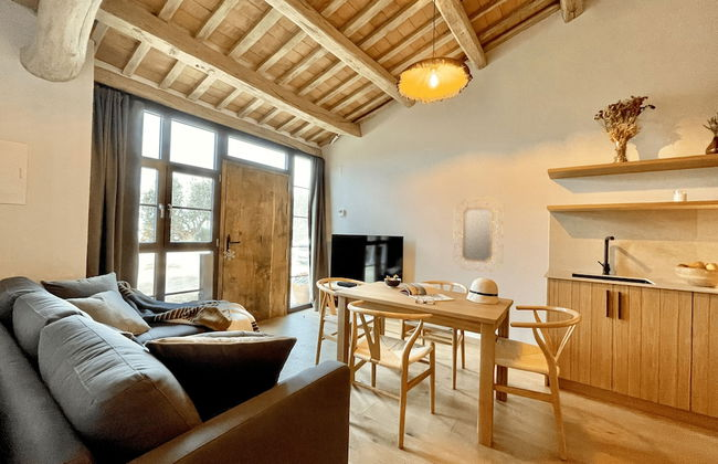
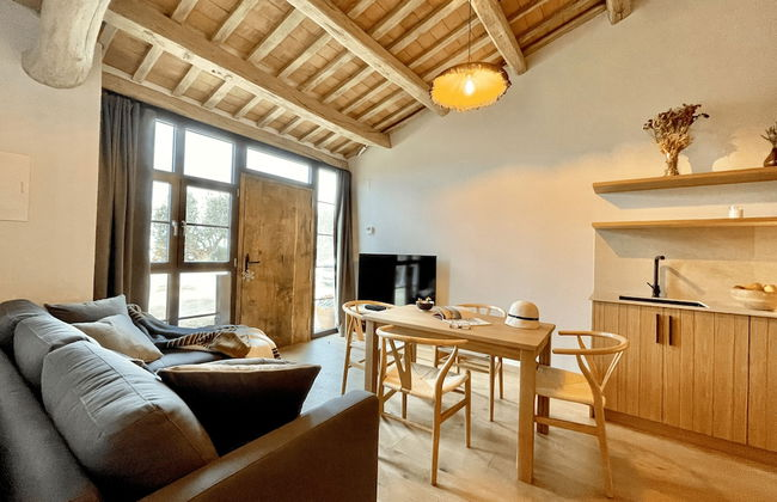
- home mirror (476, 234)
